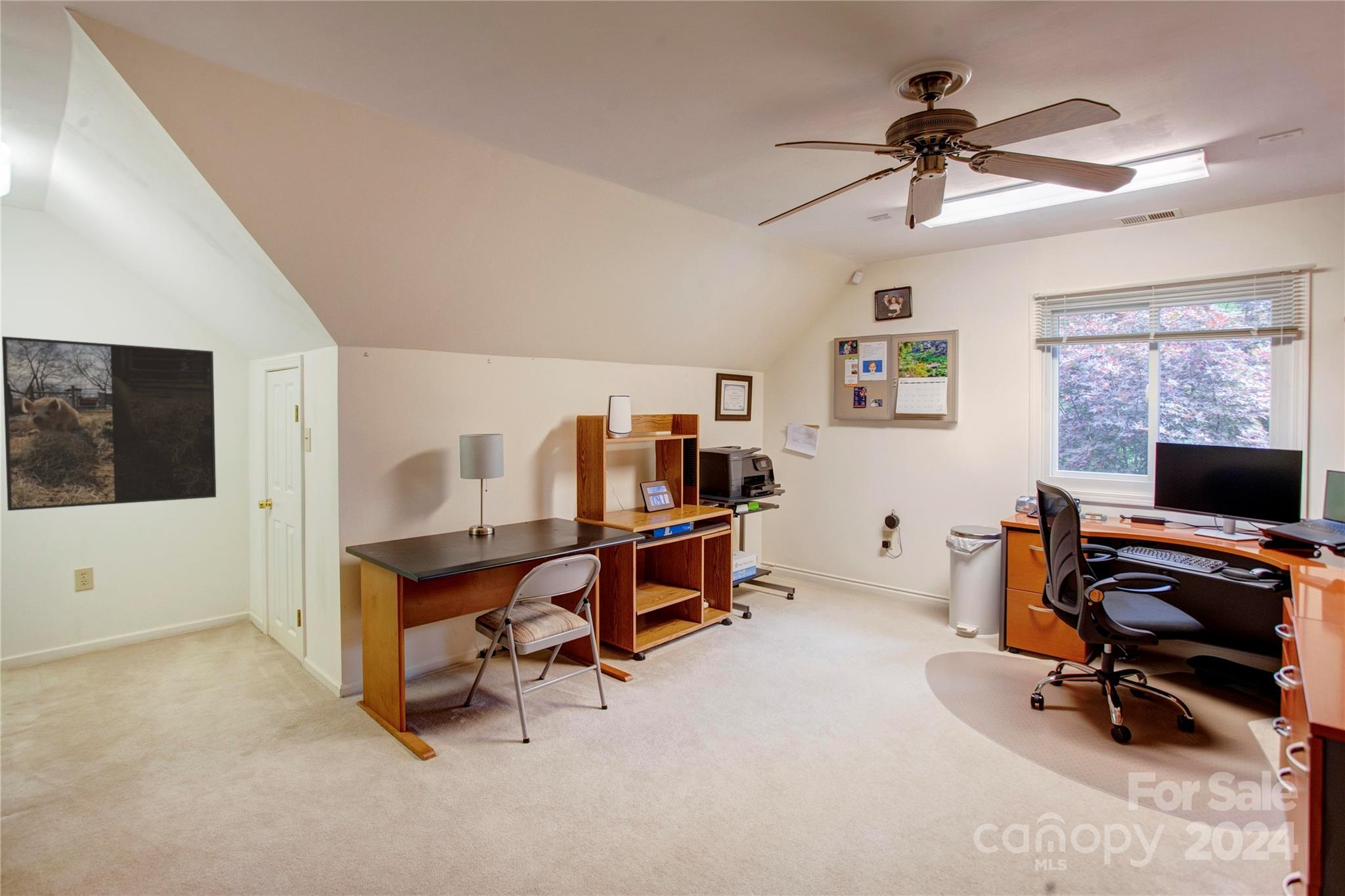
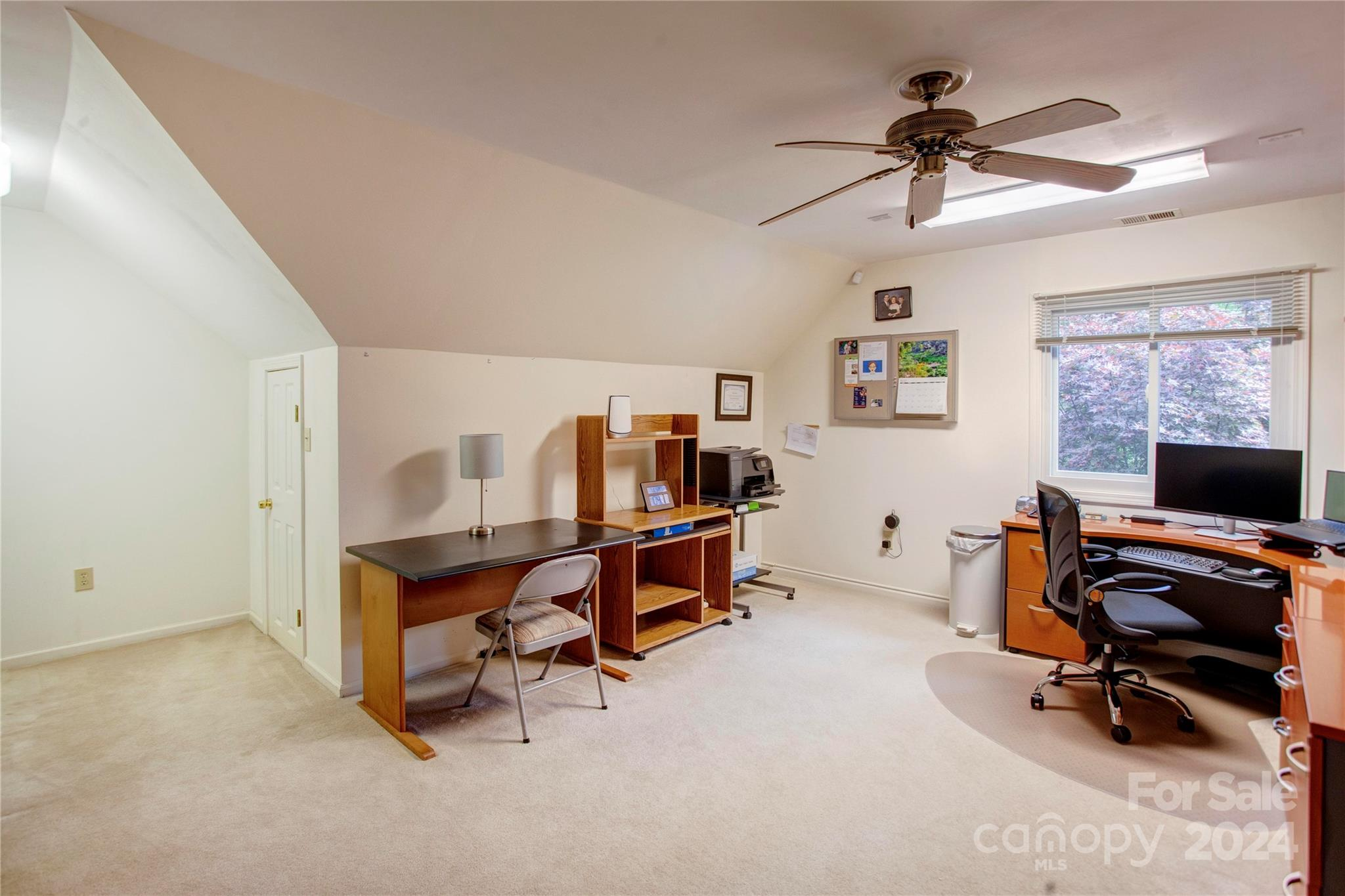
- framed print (118, 424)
